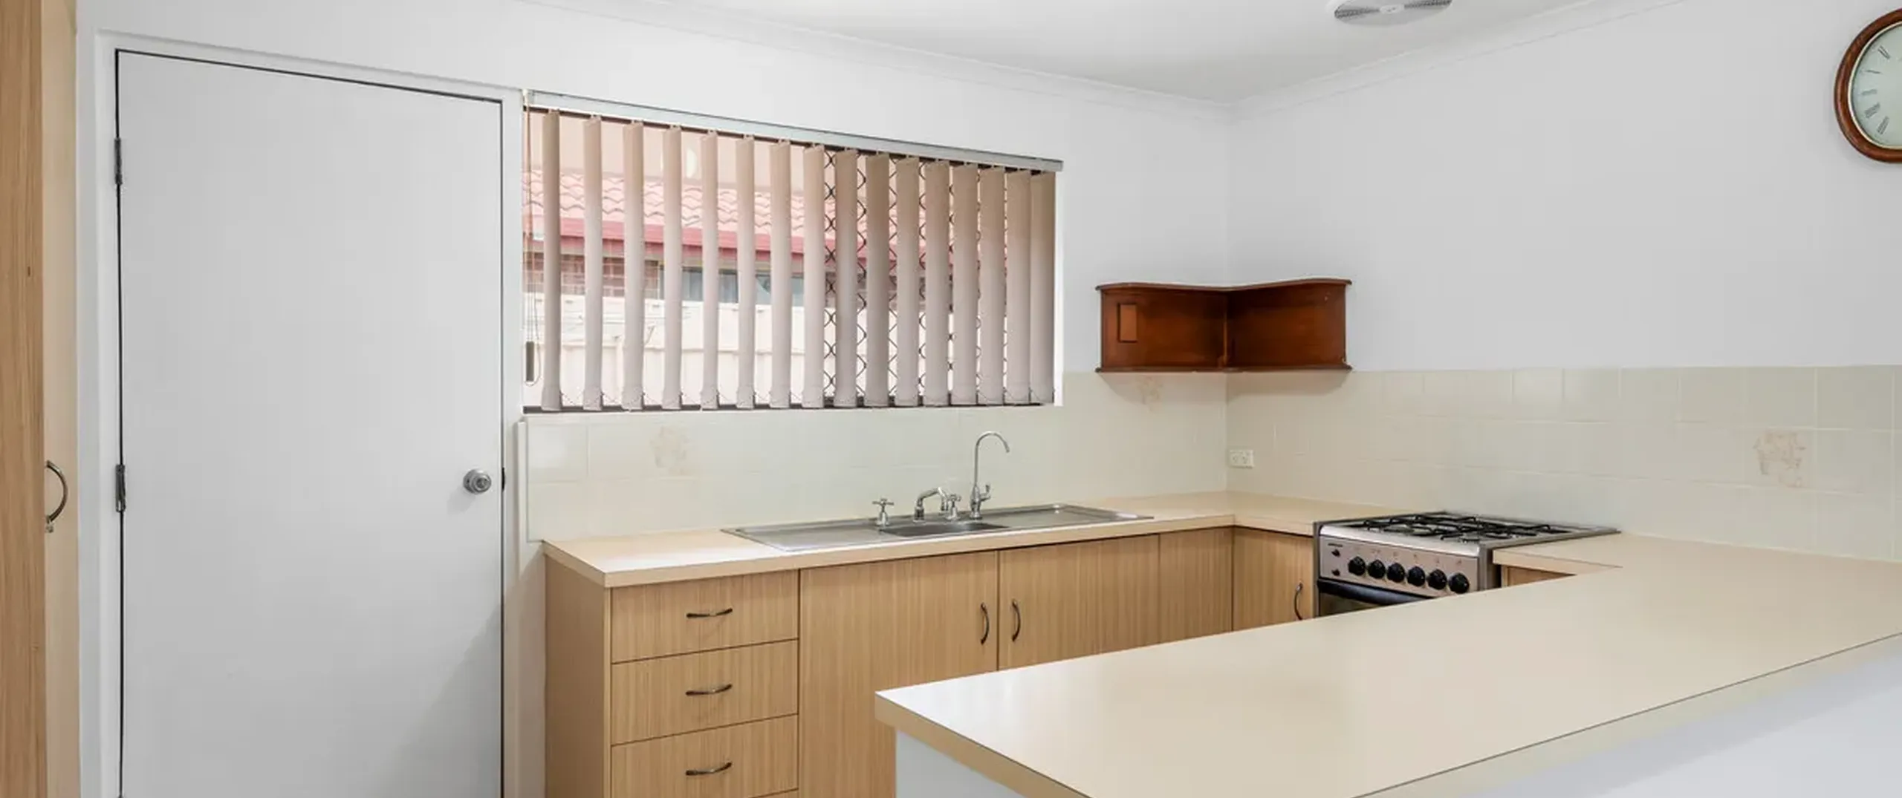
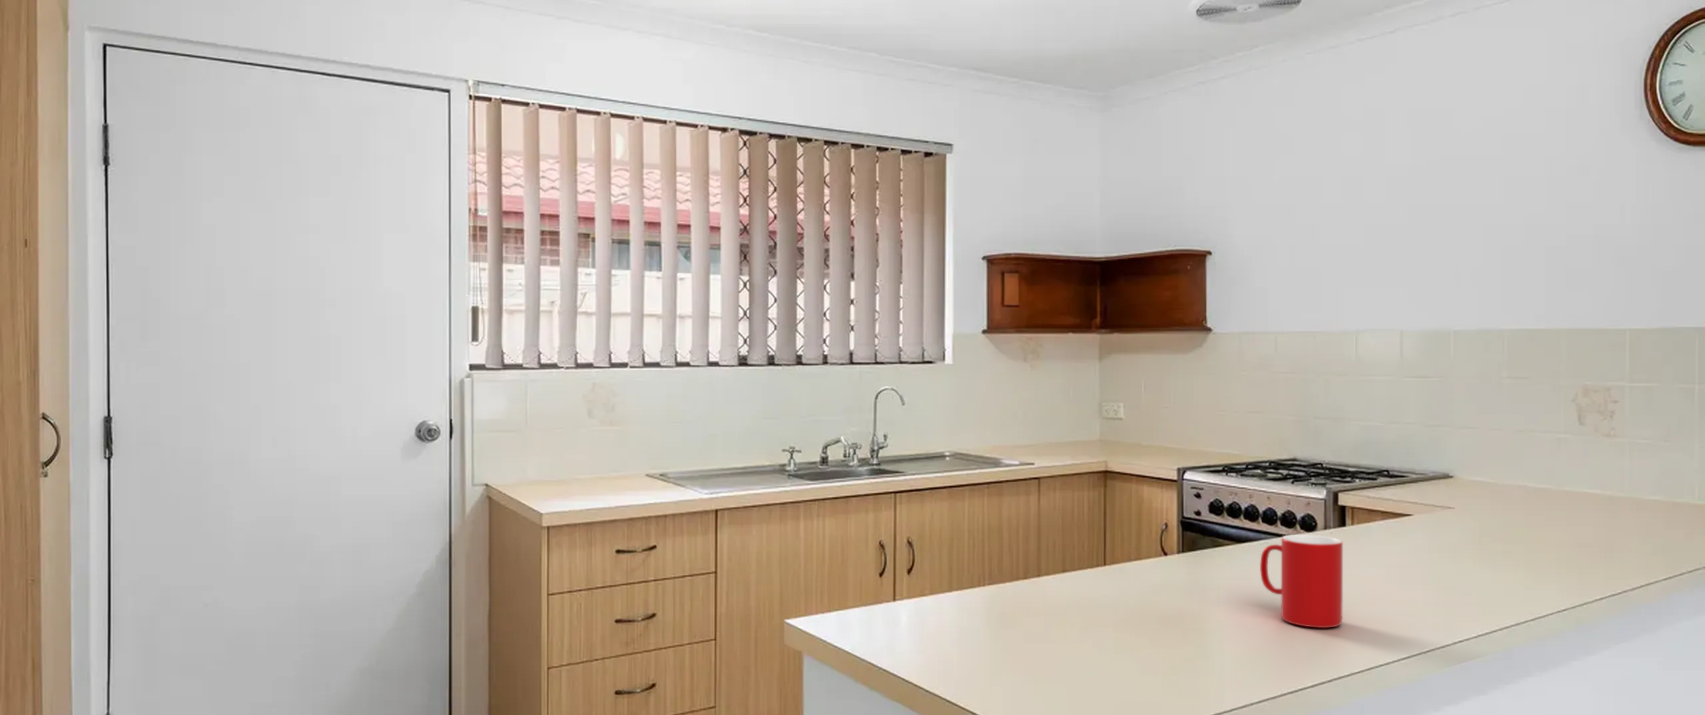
+ cup (1302, 577)
